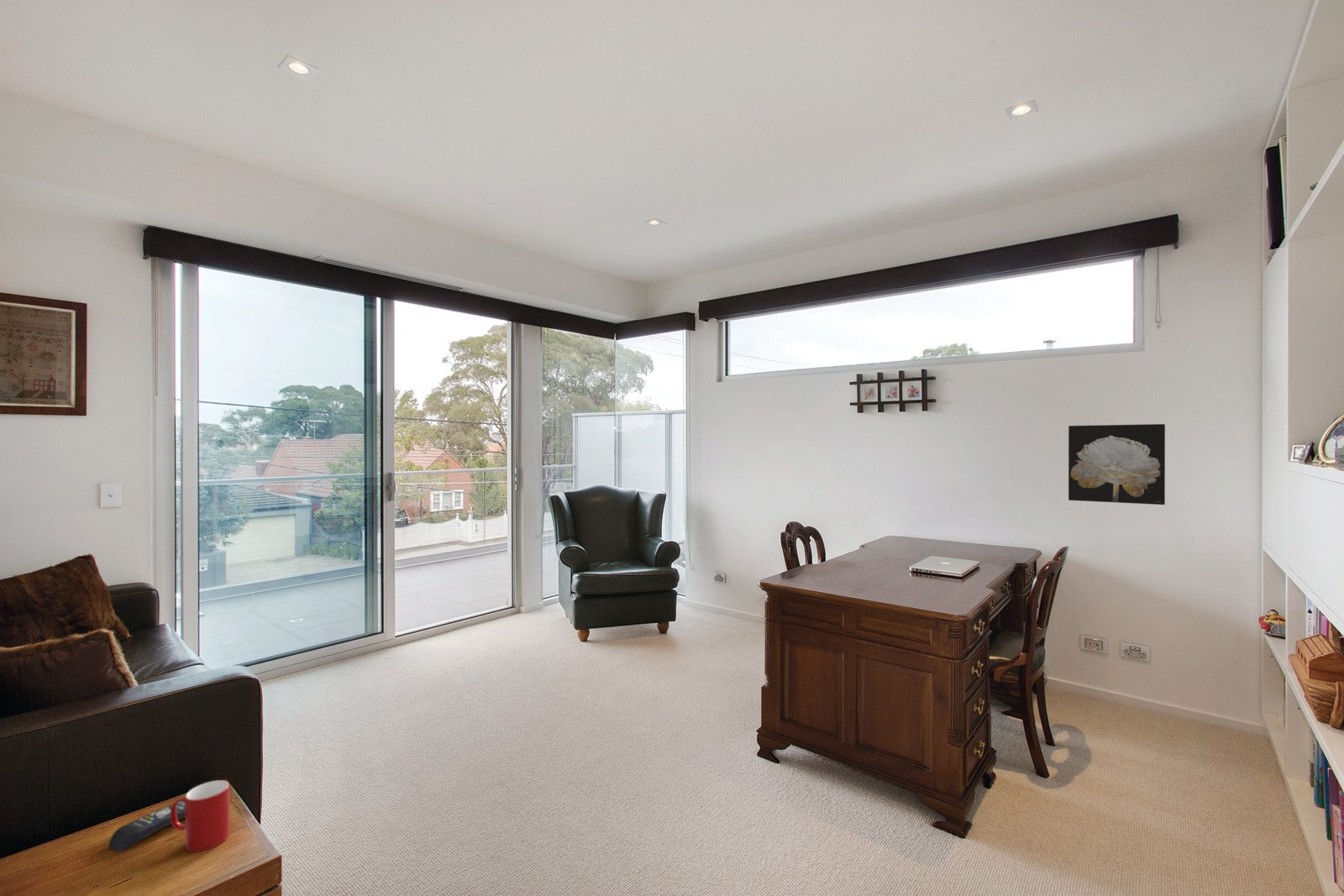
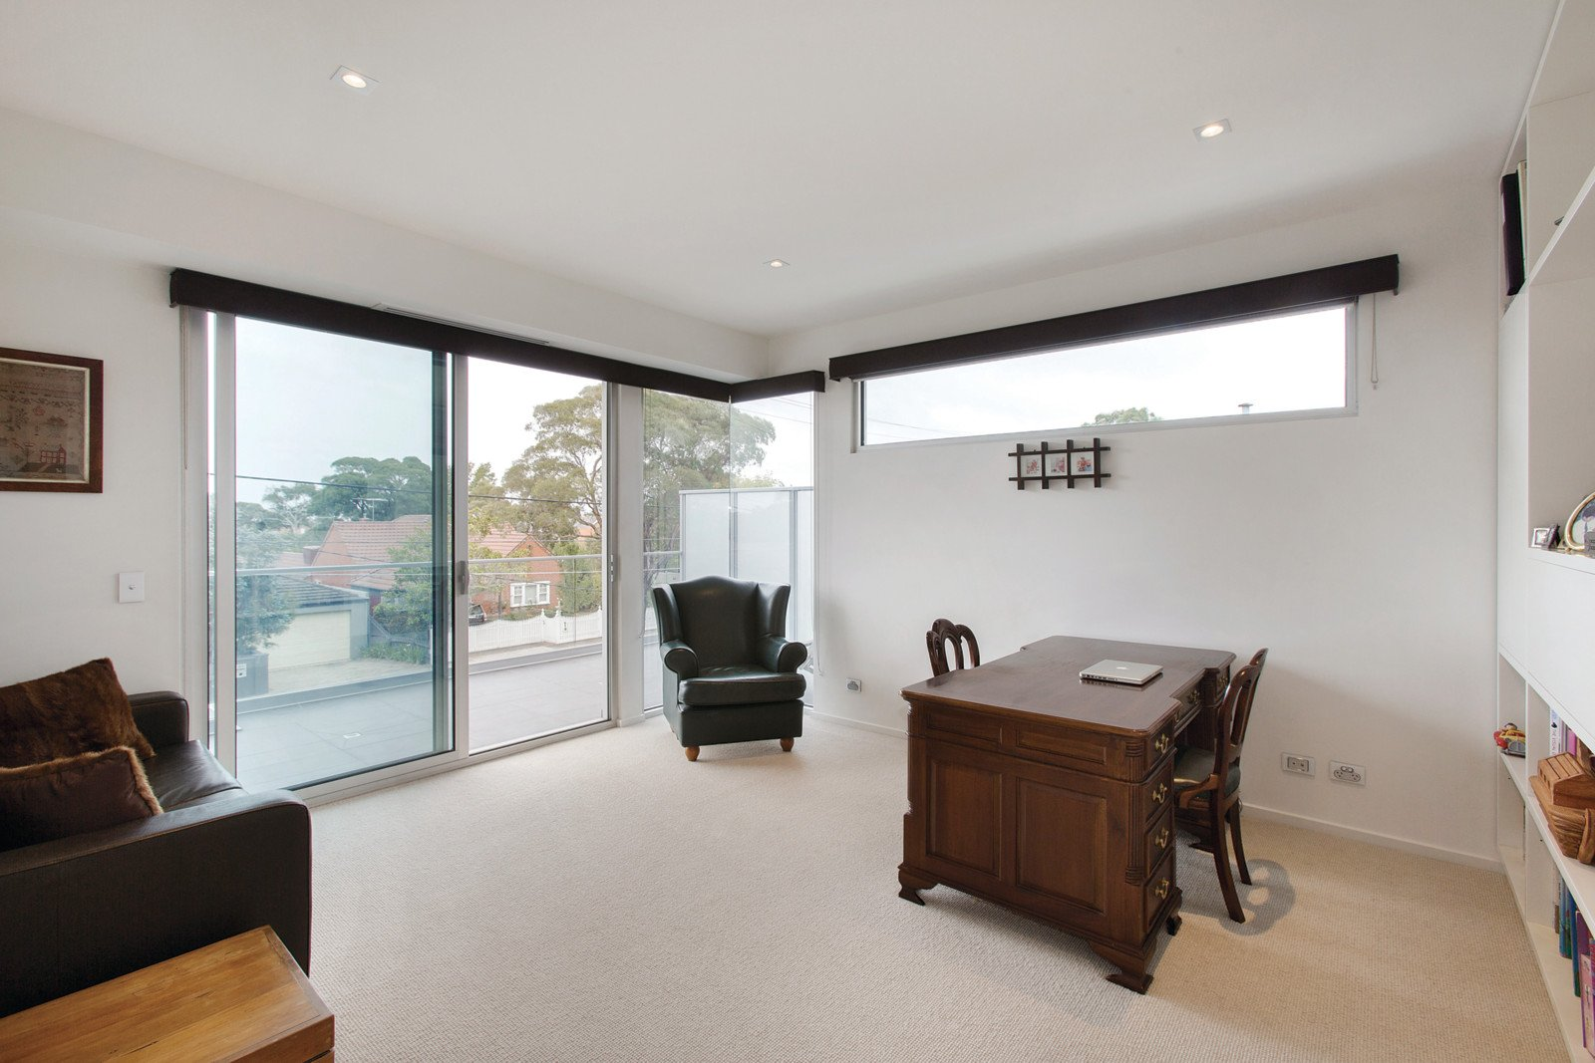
- remote control (168, 816)
- cup (202, 814)
- wall art (1115, 464)
